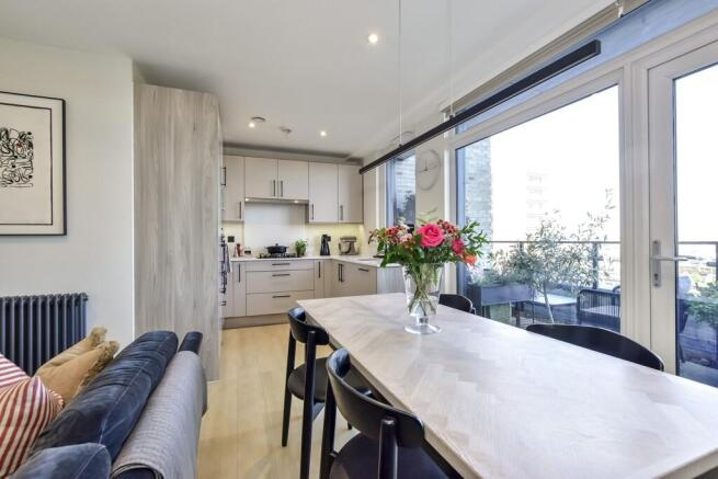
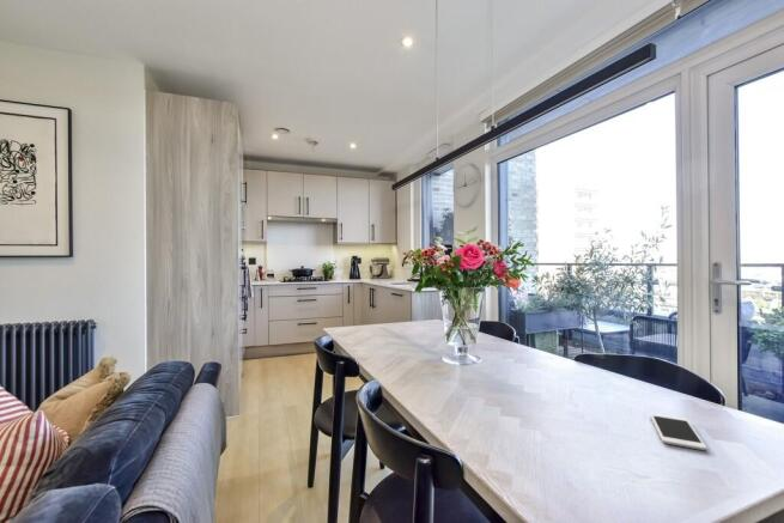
+ cell phone (675, 430)
